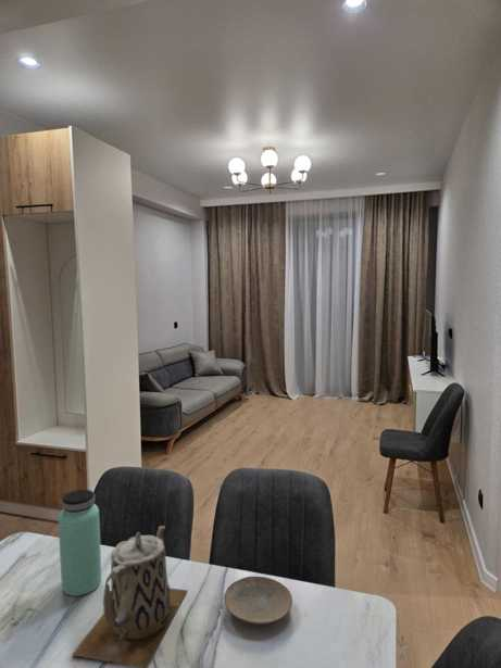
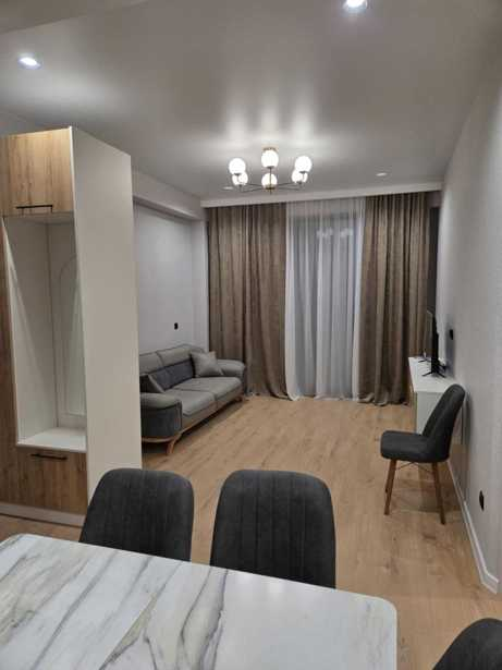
- teapot (134, 577)
- bottle (79, 540)
- plate (258, 602)
